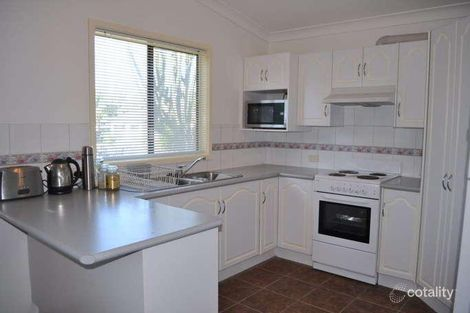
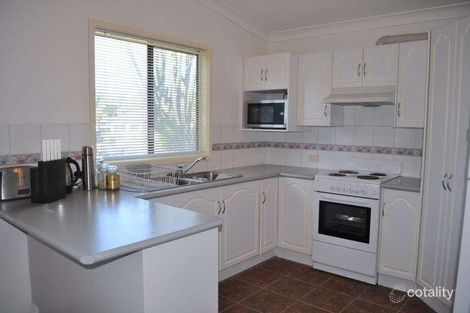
+ knife block (46, 169)
